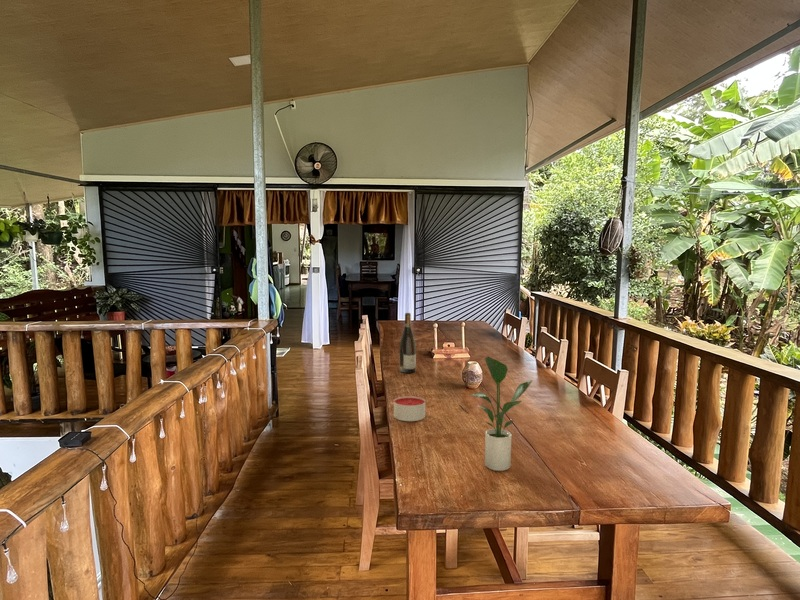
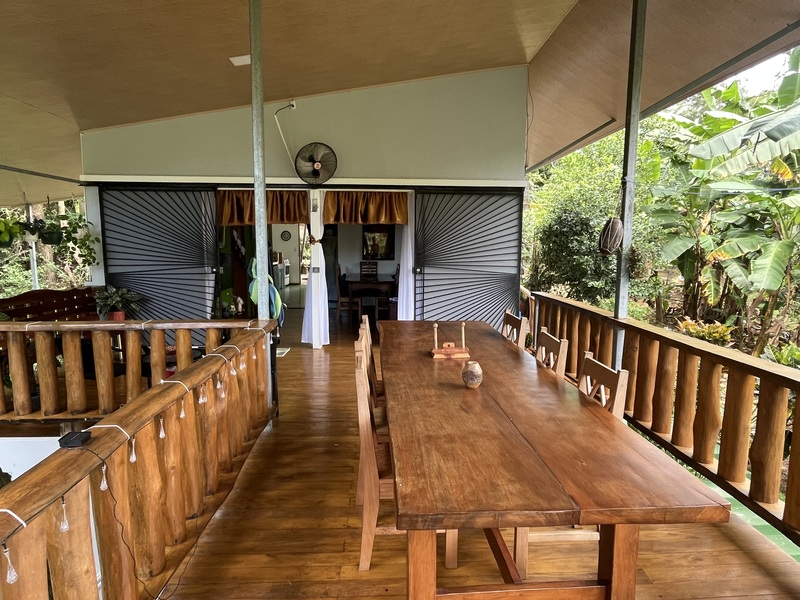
- wine bottle (407, 342)
- candle (409, 407)
- potted plant (502, 409)
